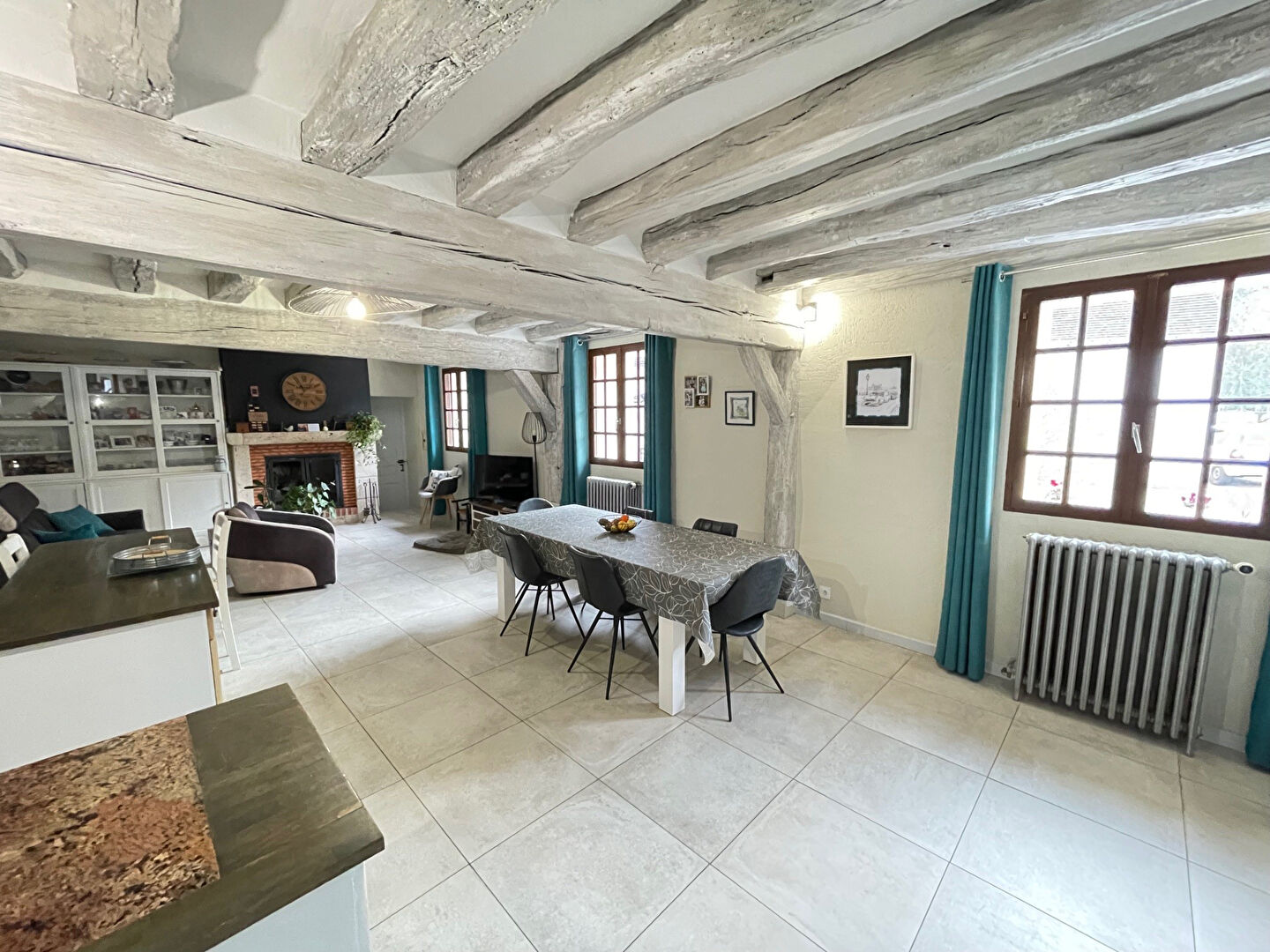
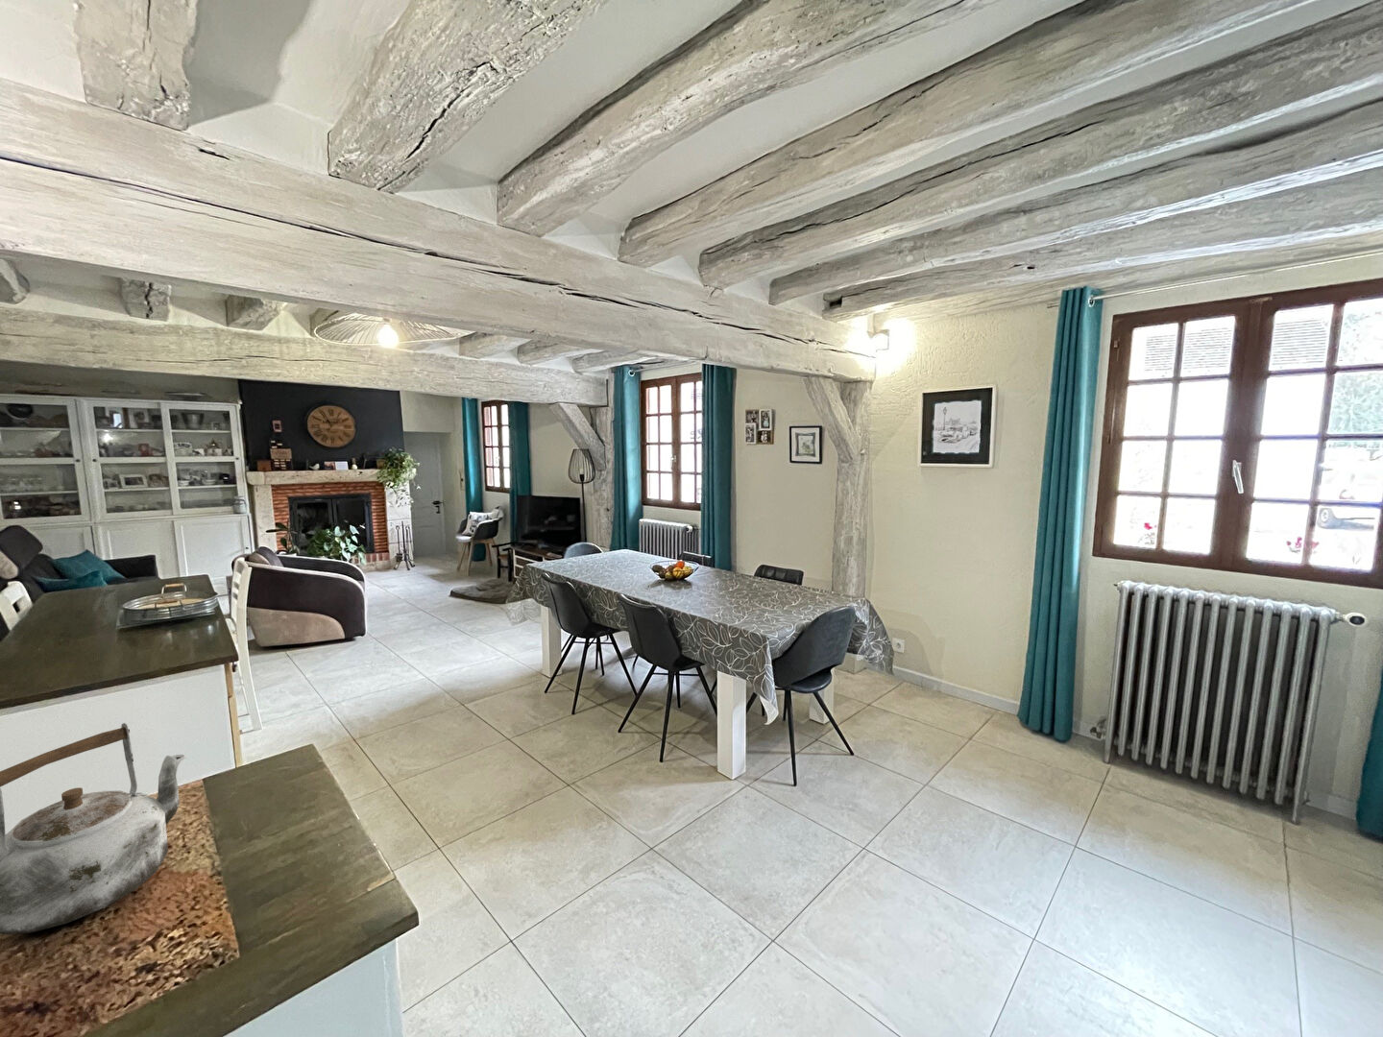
+ kettle (95, 808)
